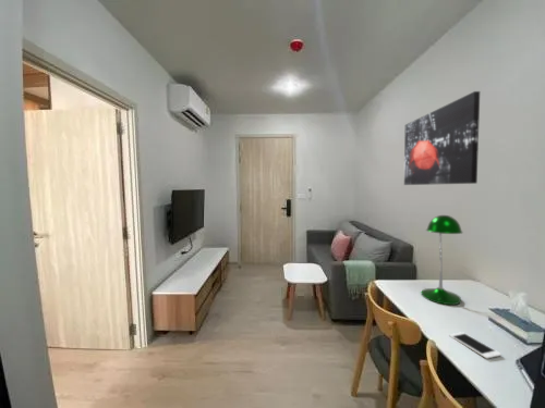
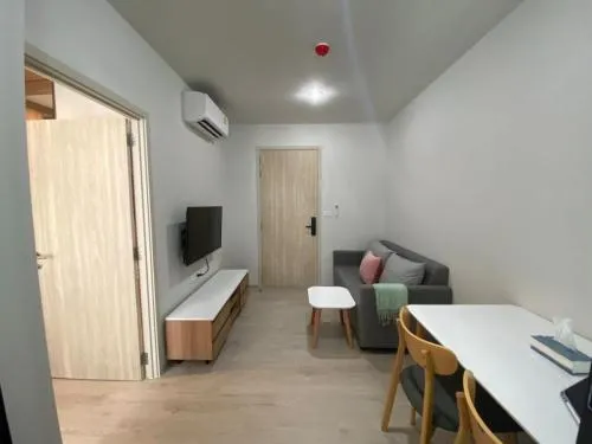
- cell phone (473, 344)
- desk lamp (441, 257)
- wall art (433, 148)
